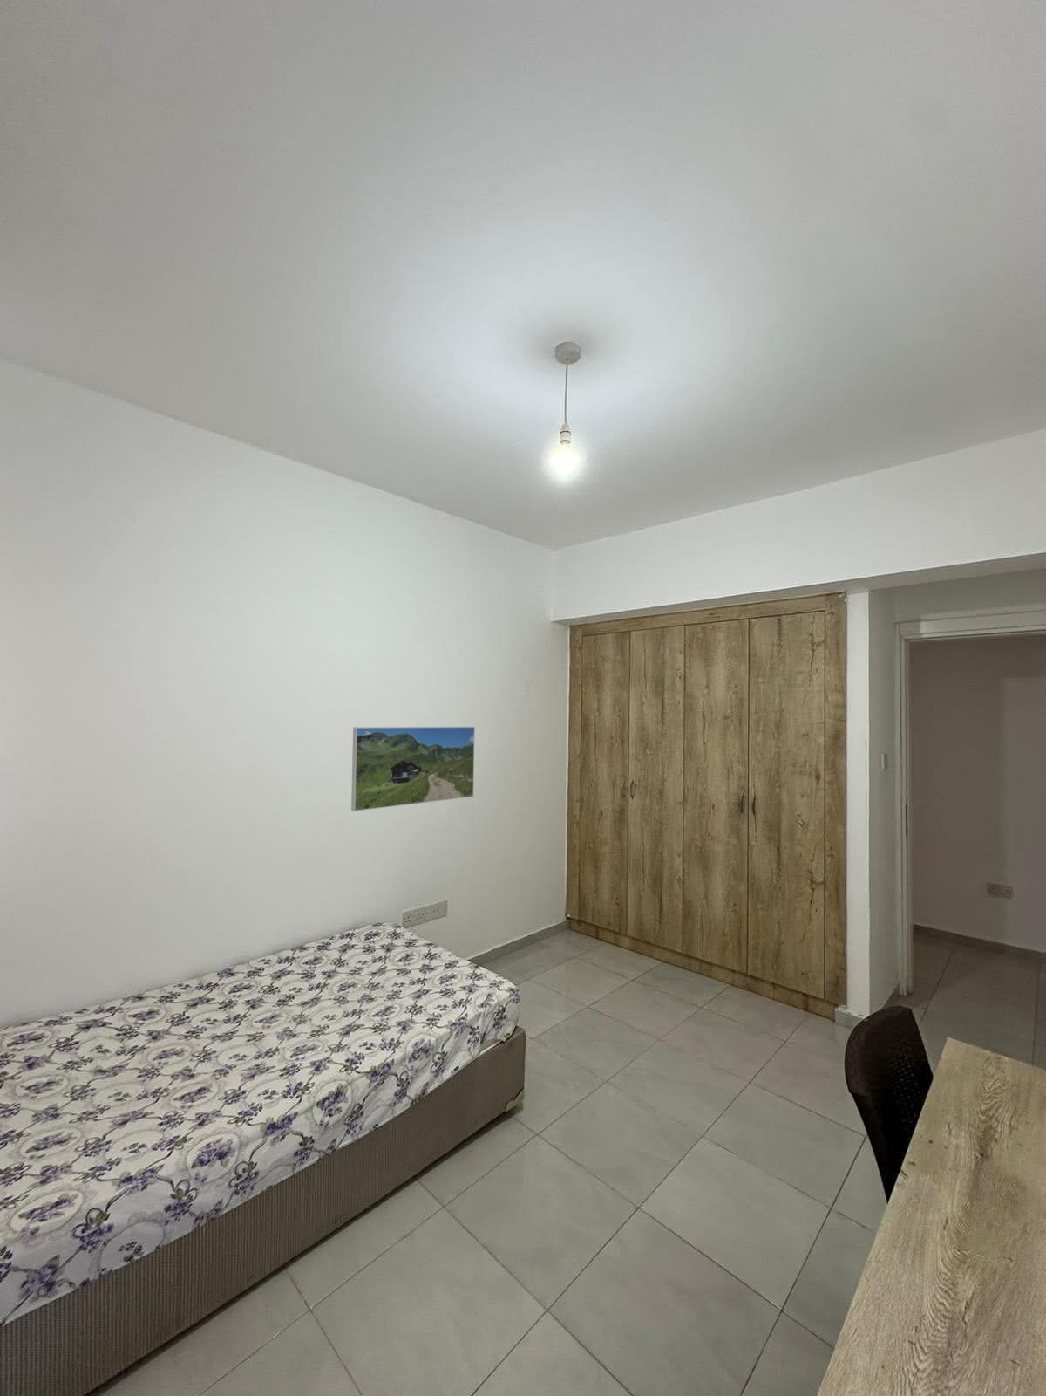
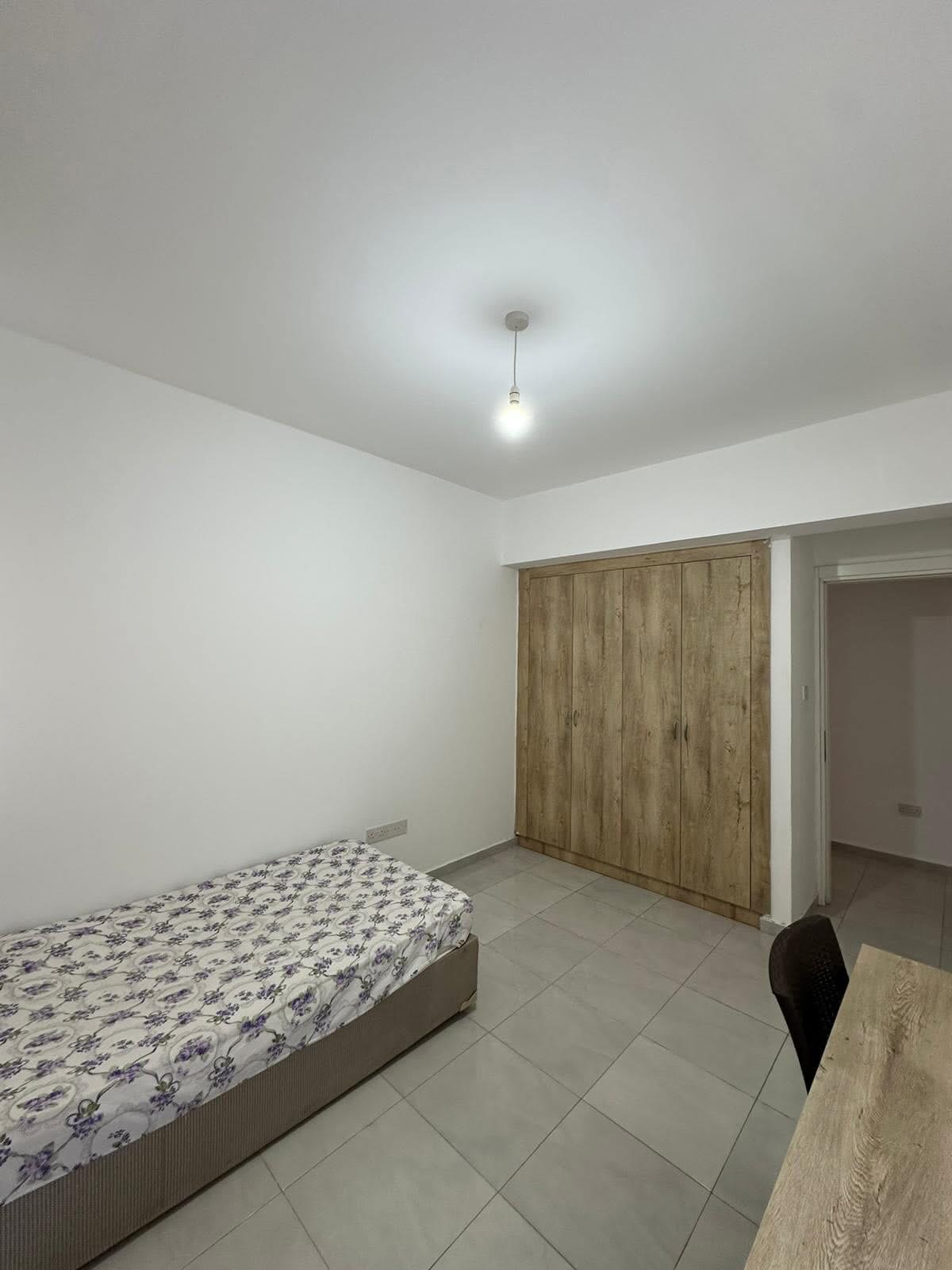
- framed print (419, 764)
